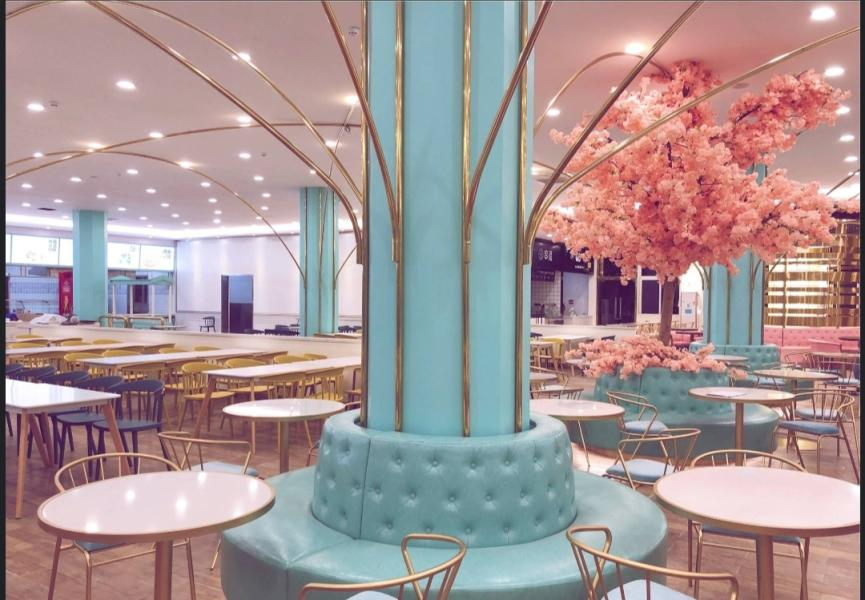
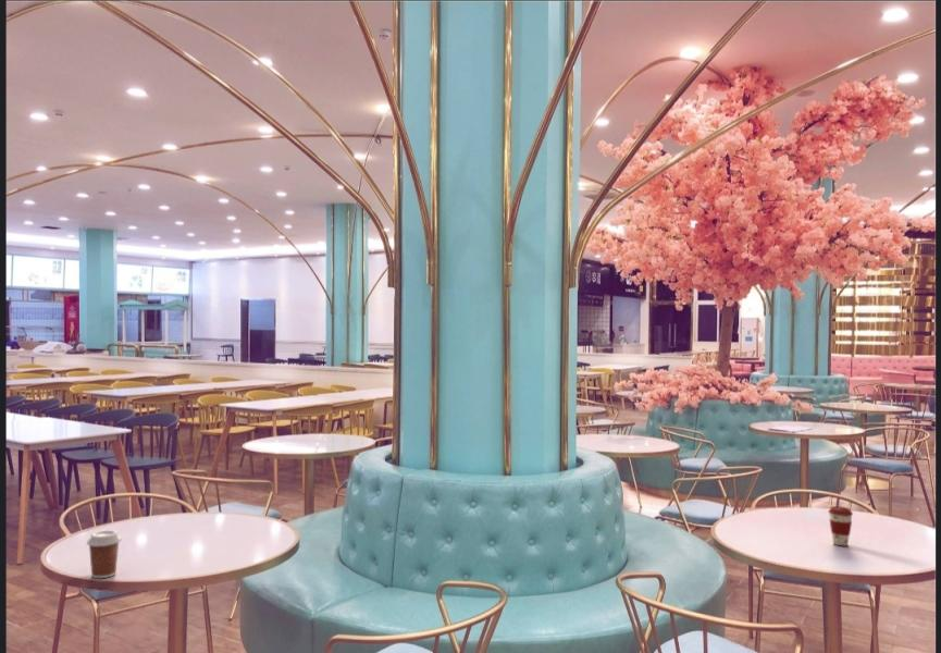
+ coffee cup (840, 526)
+ coffee cup (103, 554)
